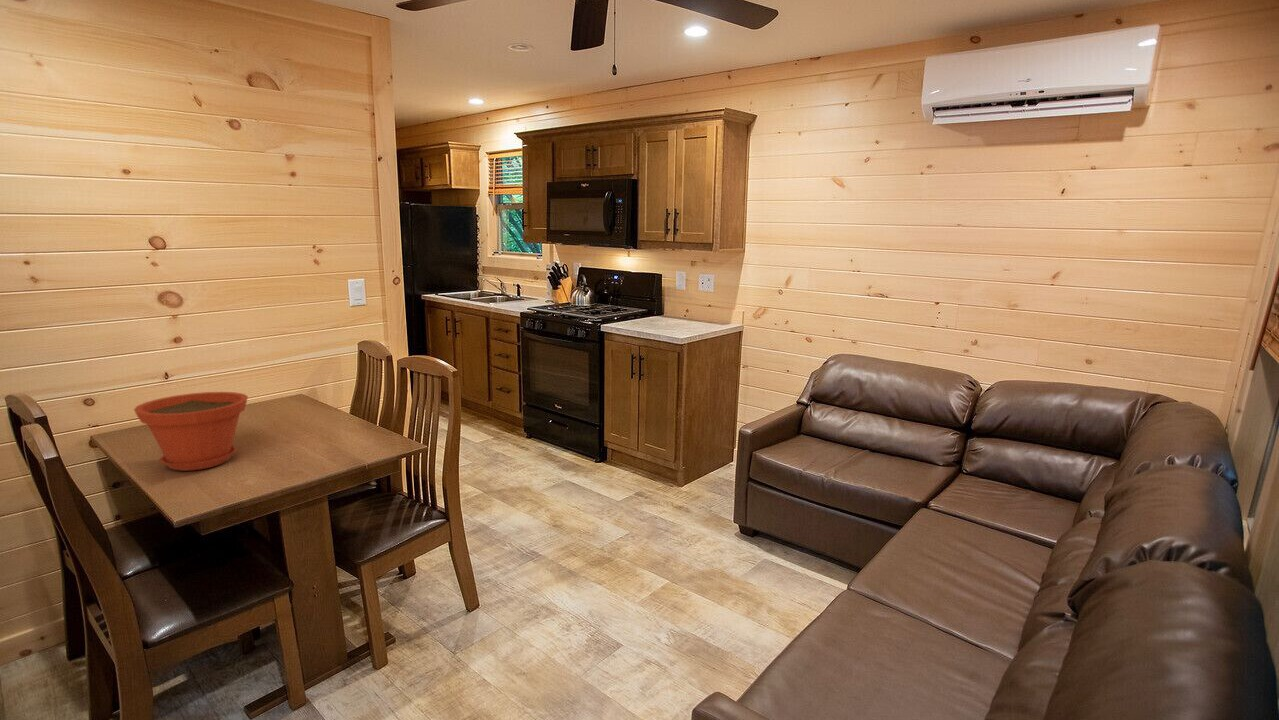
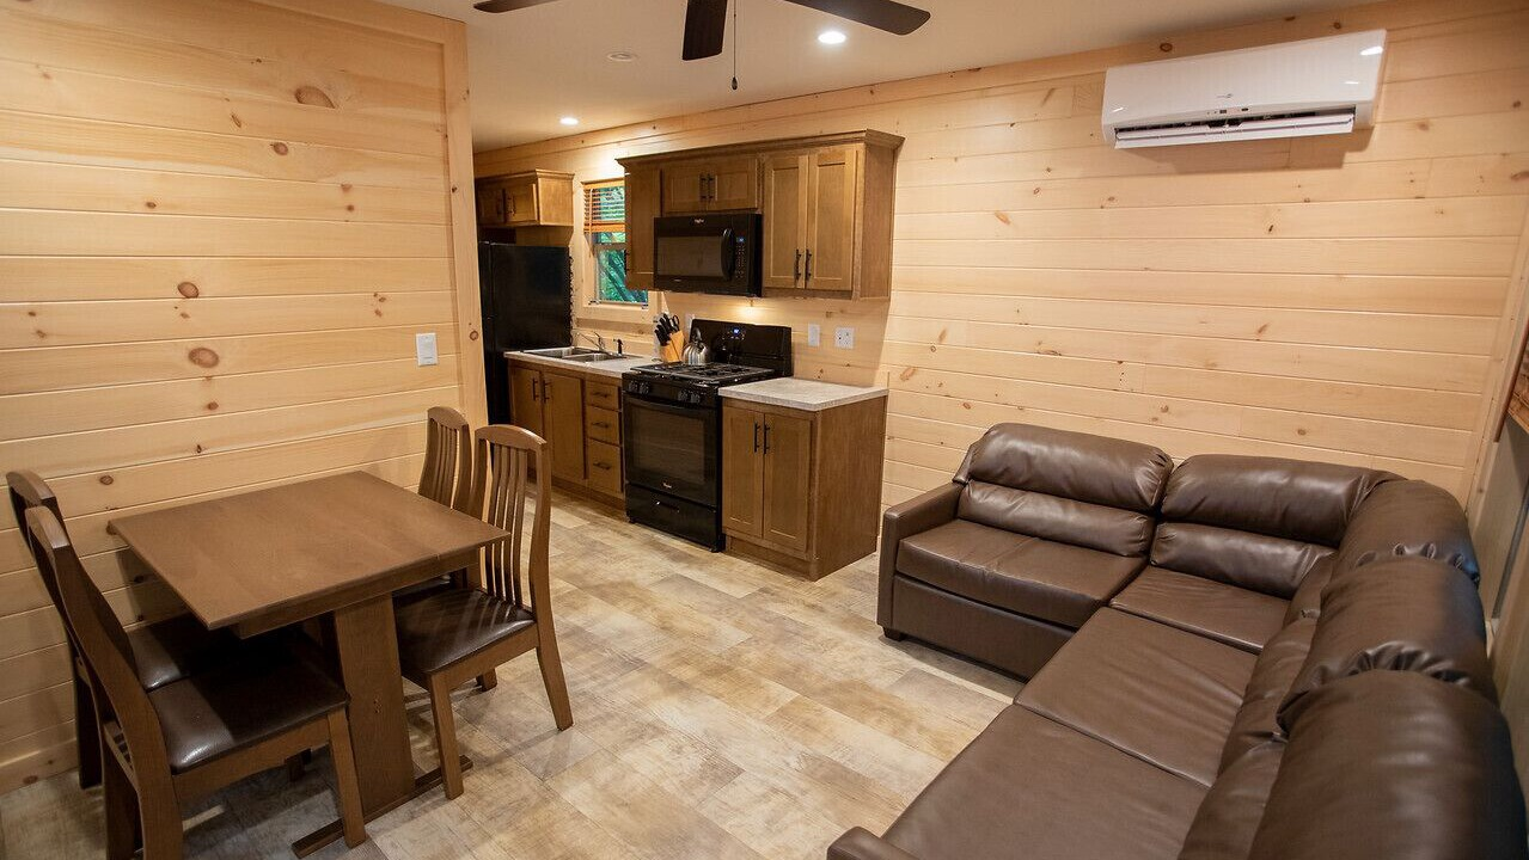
- plant pot (196, 432)
